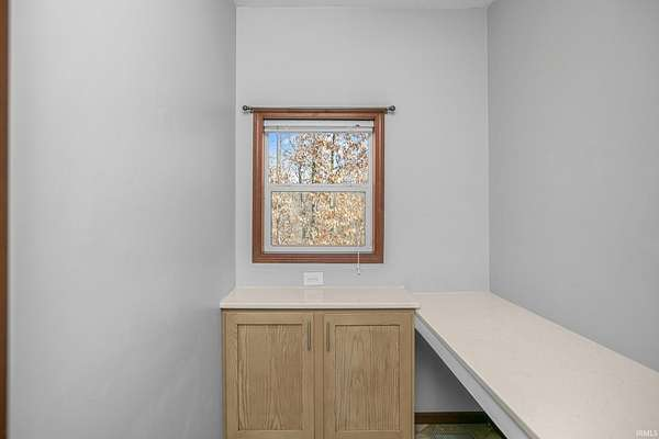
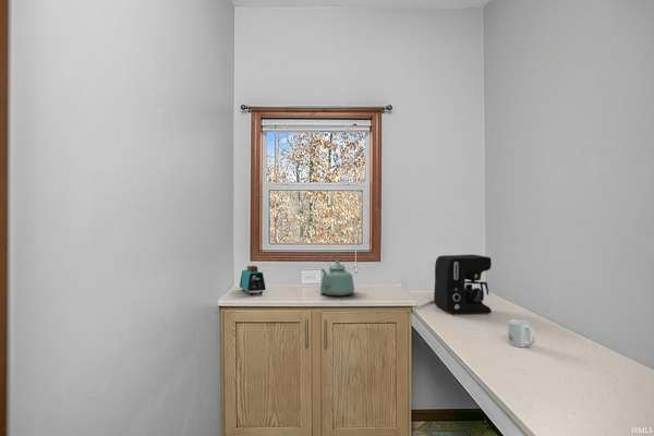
+ toaster (252, 279)
+ coffee maker (464, 282)
+ mug (522, 334)
+ kettle (335, 274)
